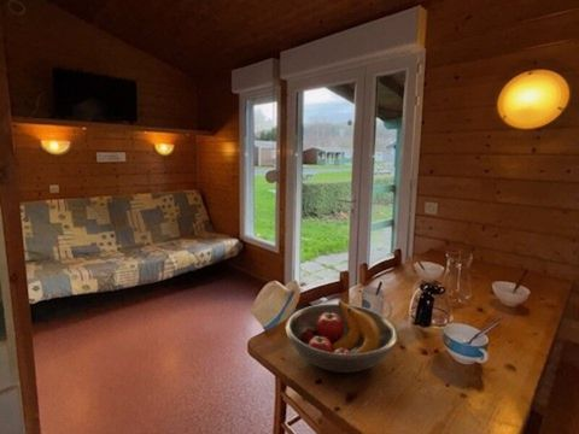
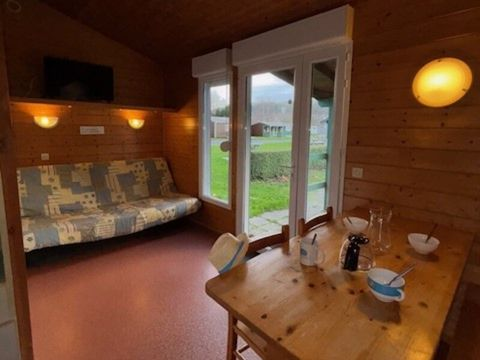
- fruit bowl (340, 336)
